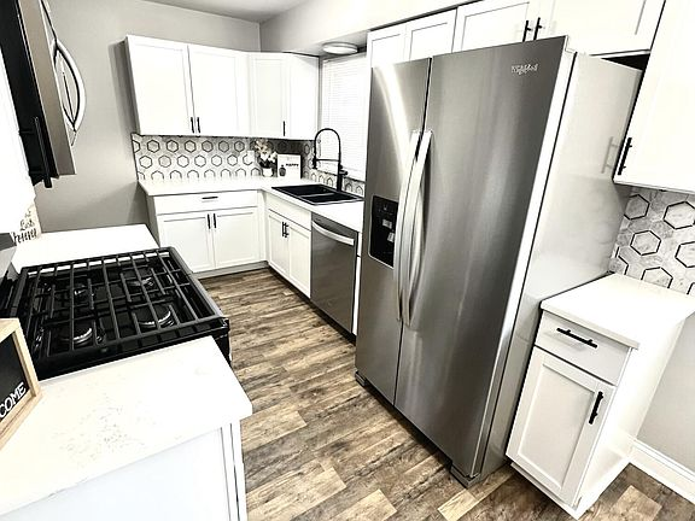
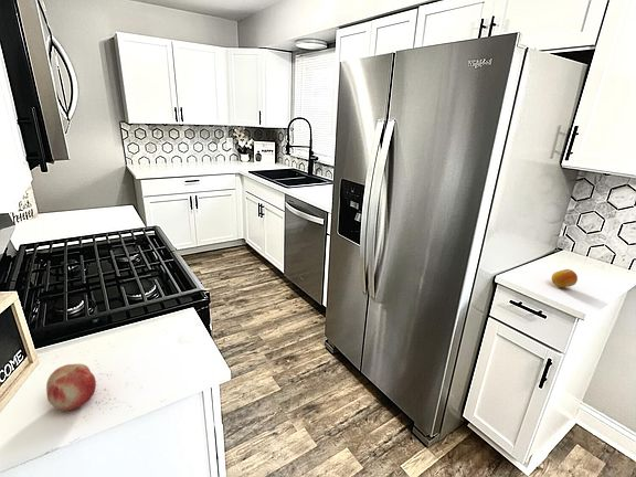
+ fruit (564, 278)
+ fruit (71, 385)
